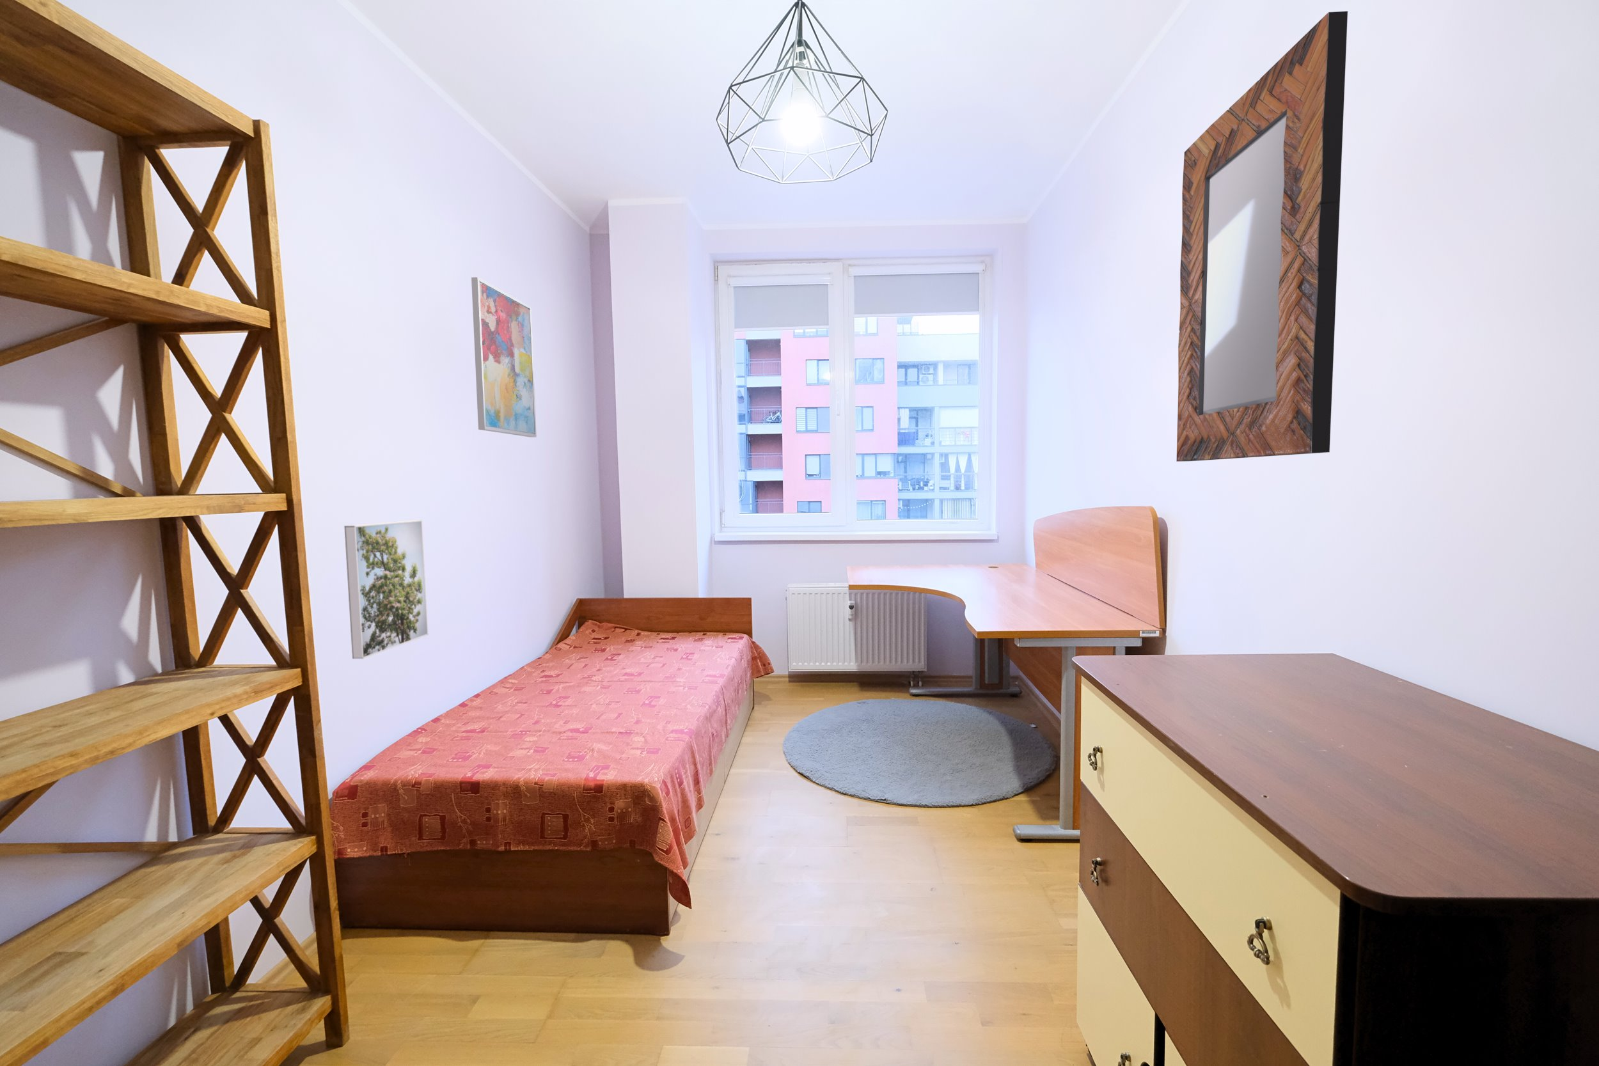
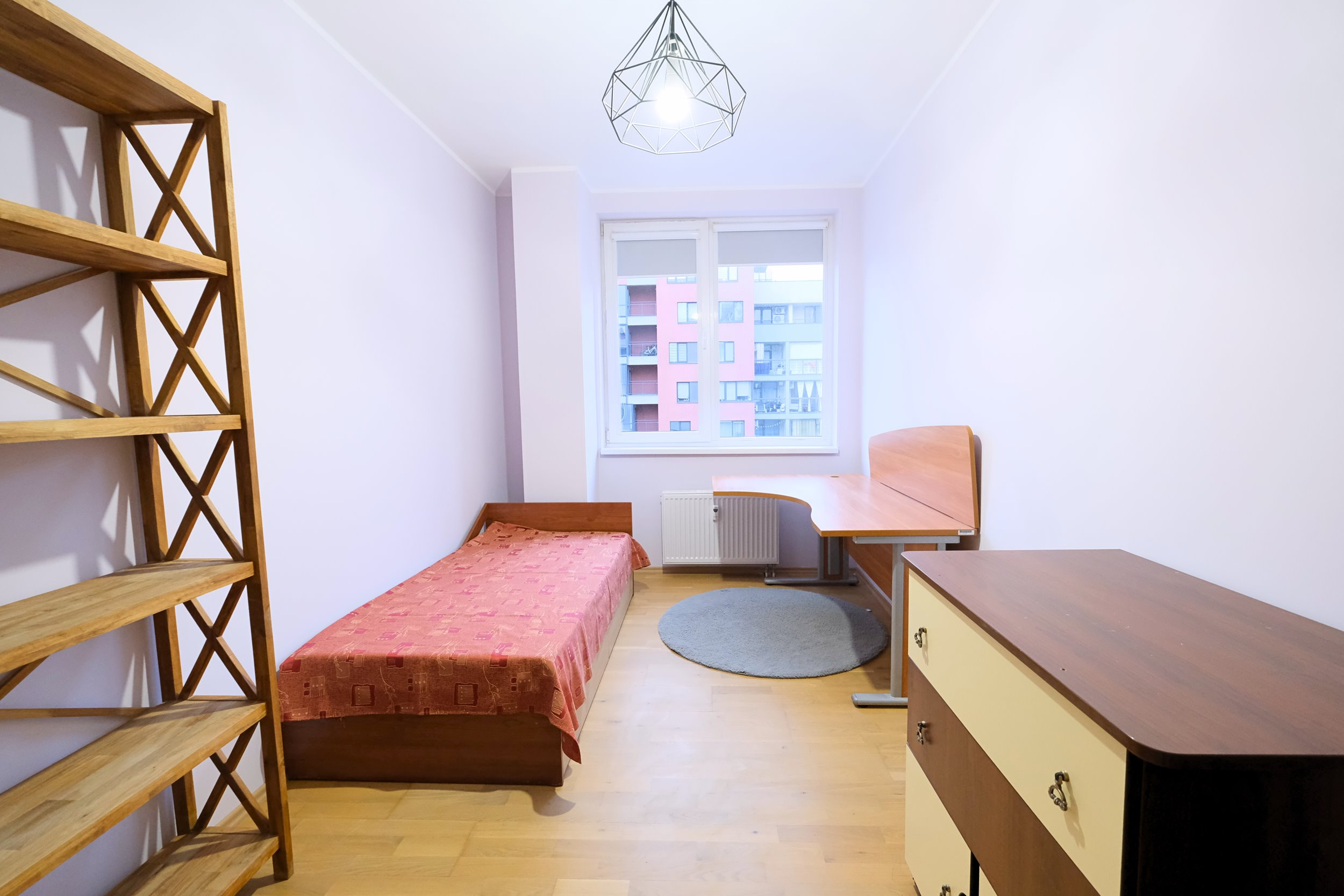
- home mirror (1244, 278)
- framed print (389, 584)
- wall art (507, 364)
